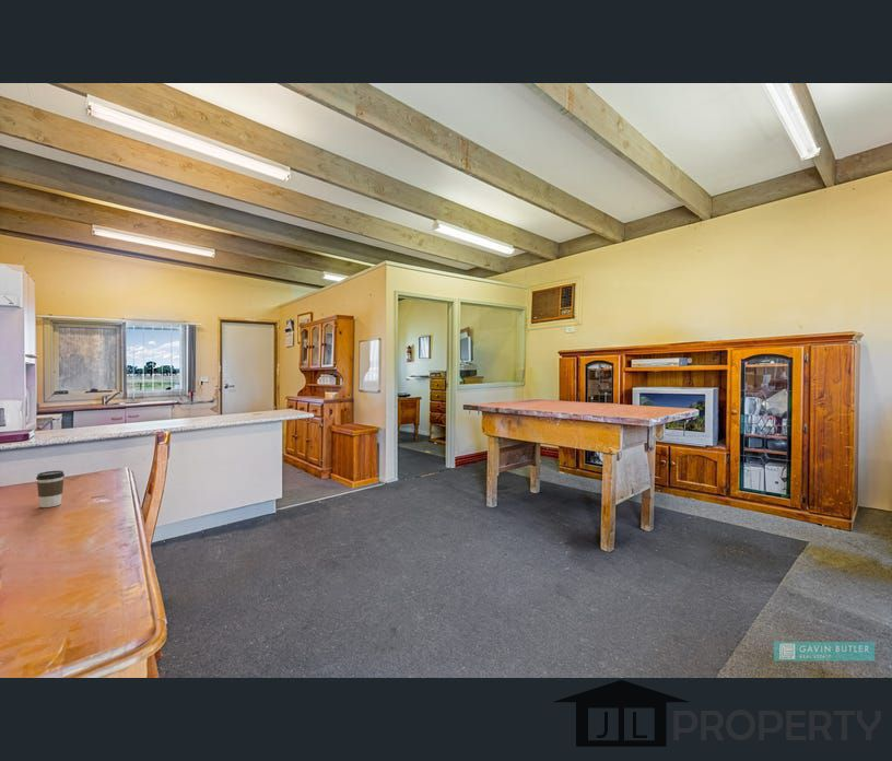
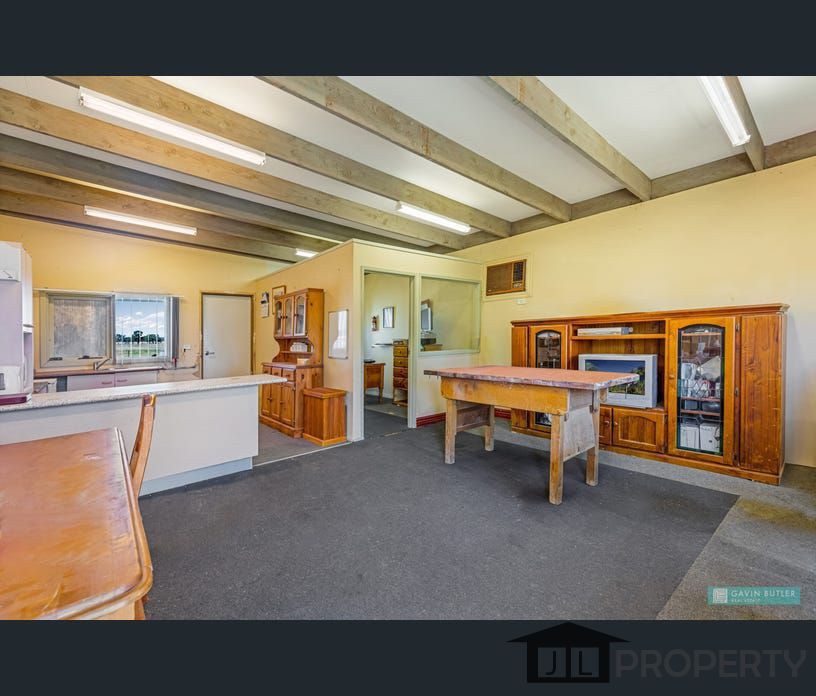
- coffee cup (50, 489)
